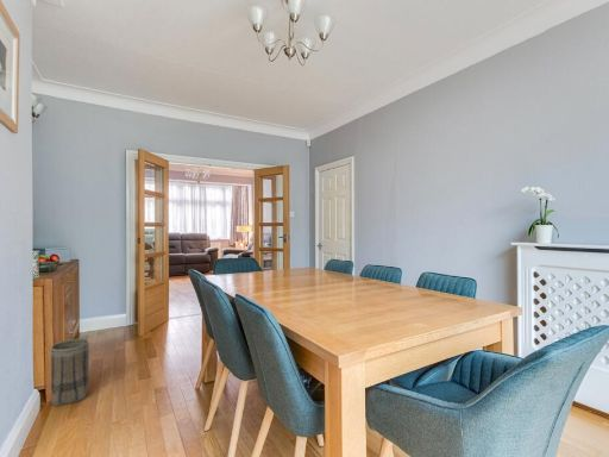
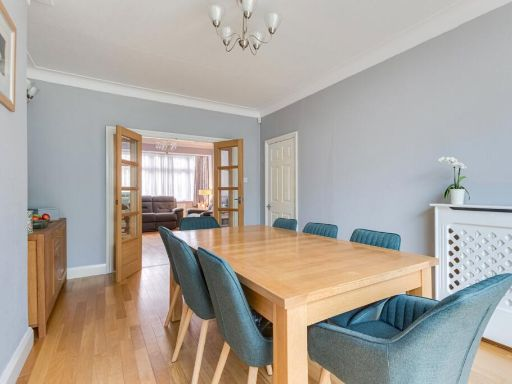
- basket (70, 370)
